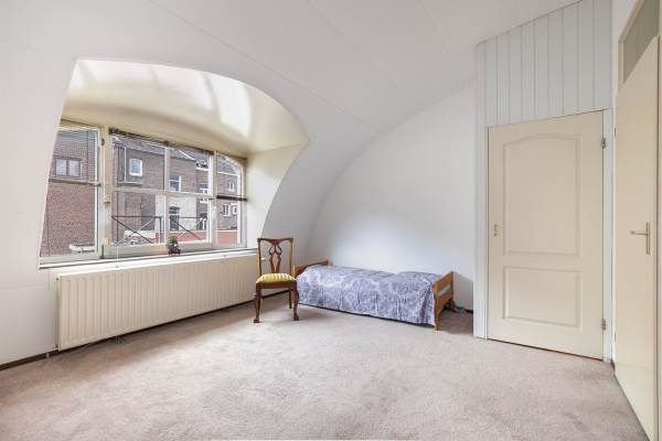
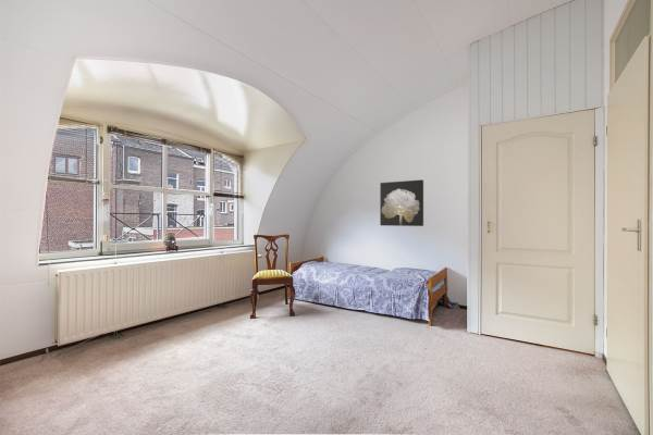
+ wall art (401, 203)
